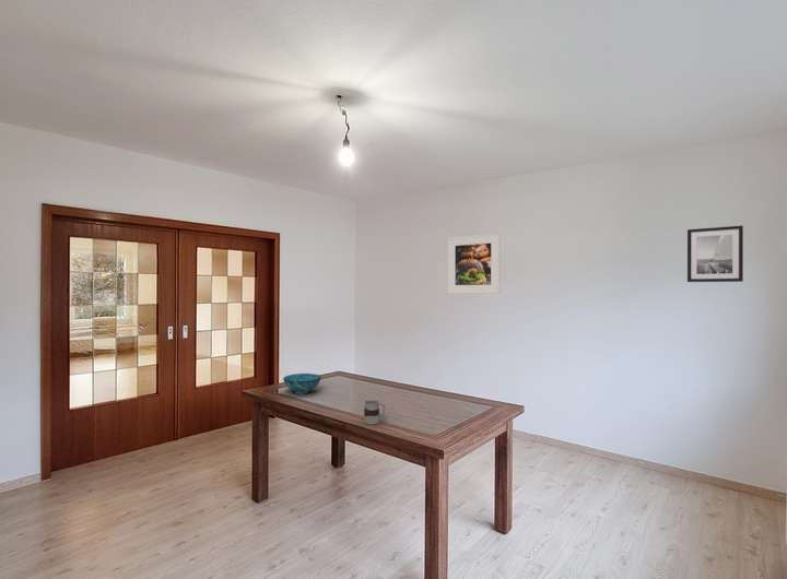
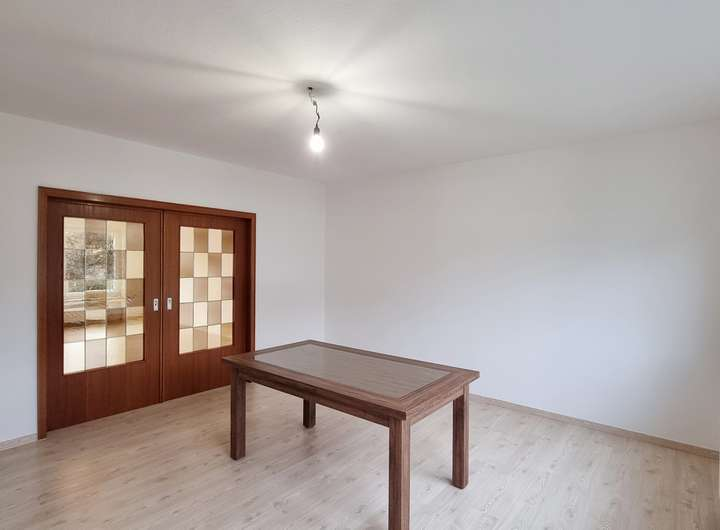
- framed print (472, 264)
- mug (374, 412)
- decorative bowl (302, 385)
- wall art (714, 255)
